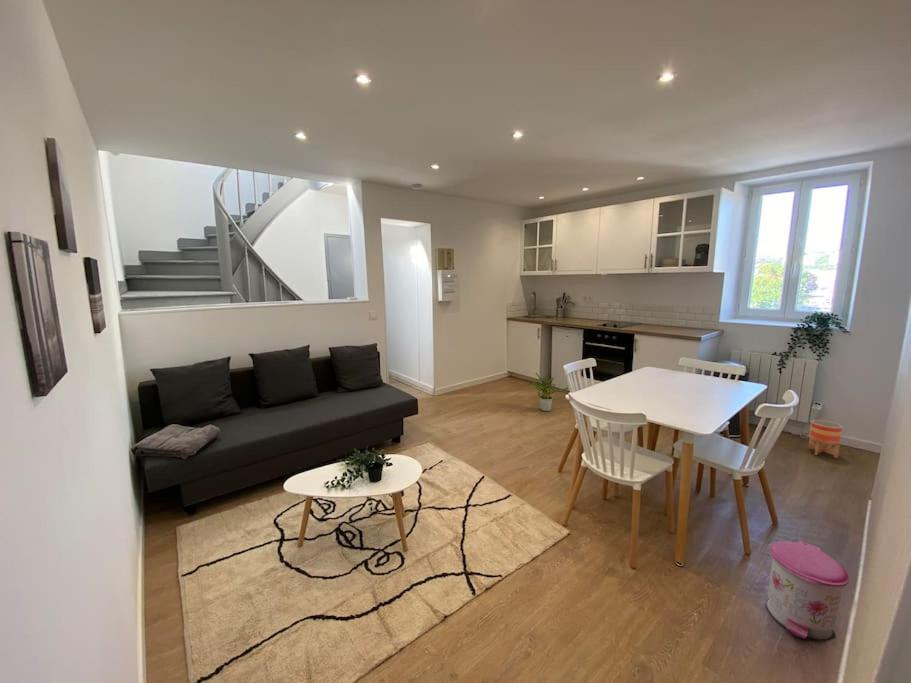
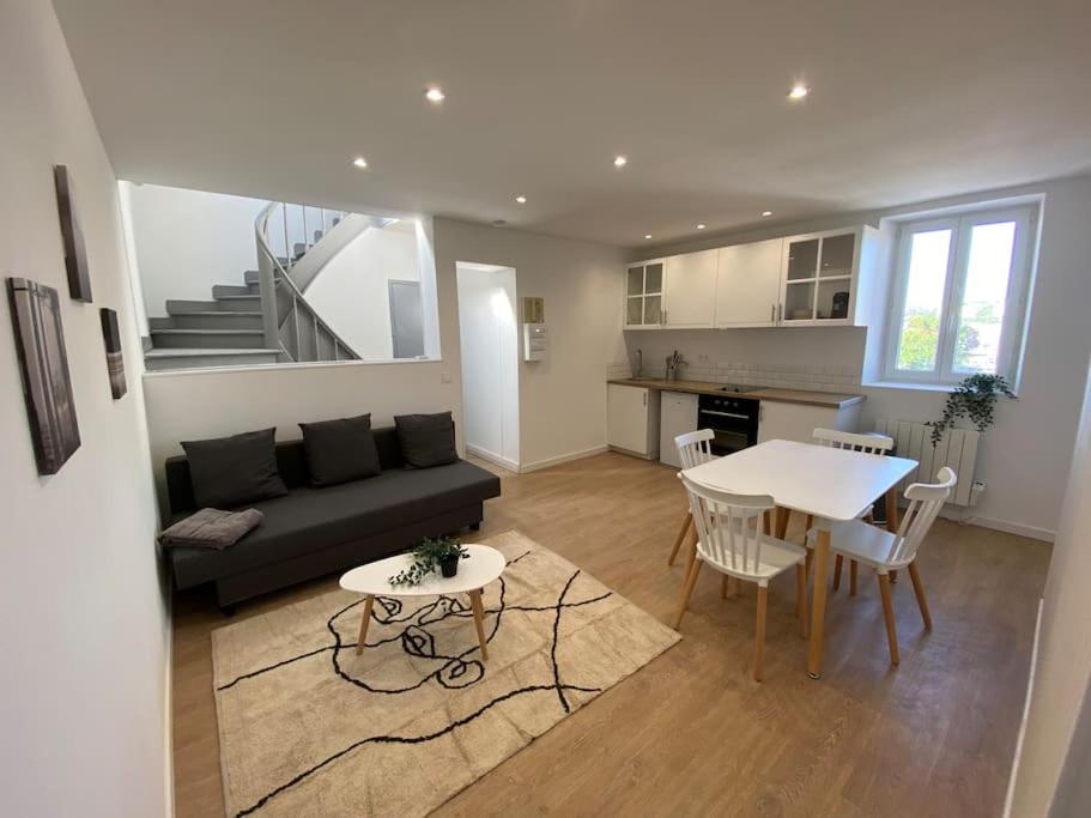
- potted plant (545, 392)
- planter (824, 438)
- trash can (803, 587)
